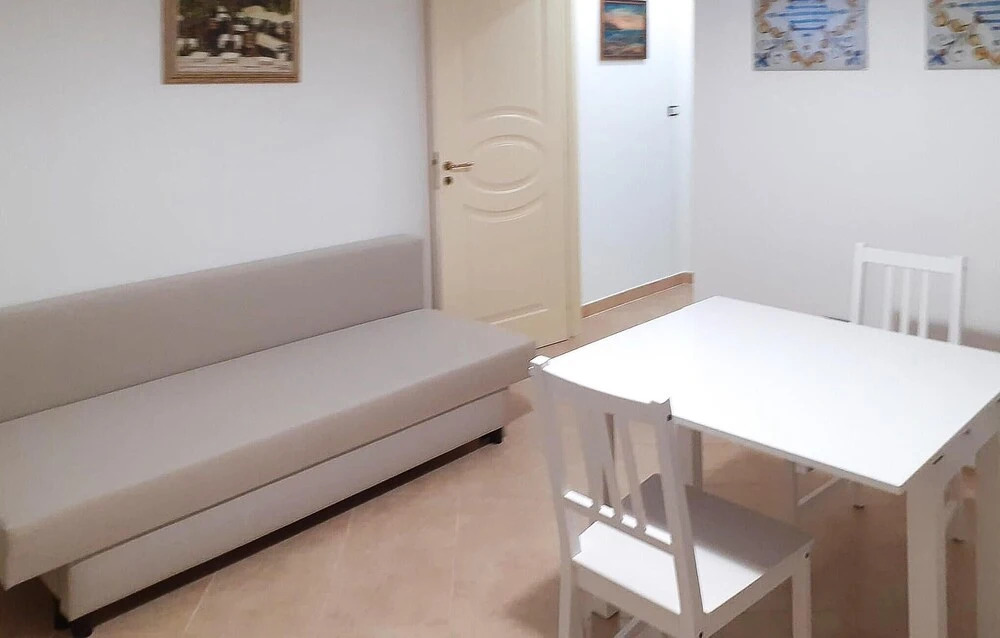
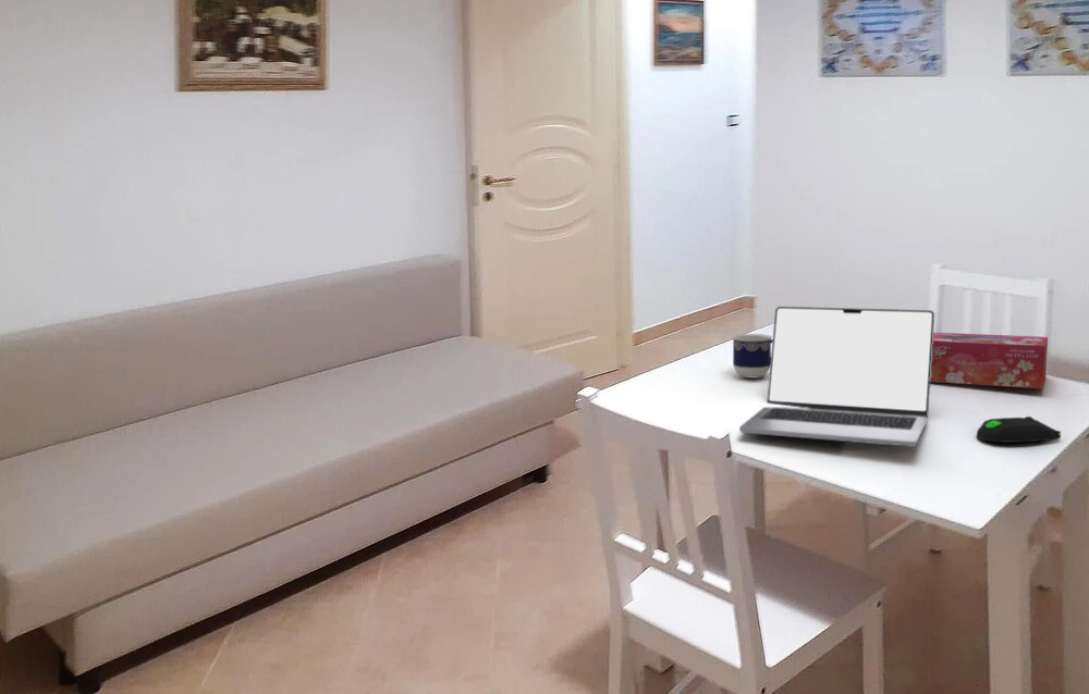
+ tissue box (978, 358)
+ cup (757, 356)
+ computer mouse (1013, 425)
+ laptop (839, 370)
